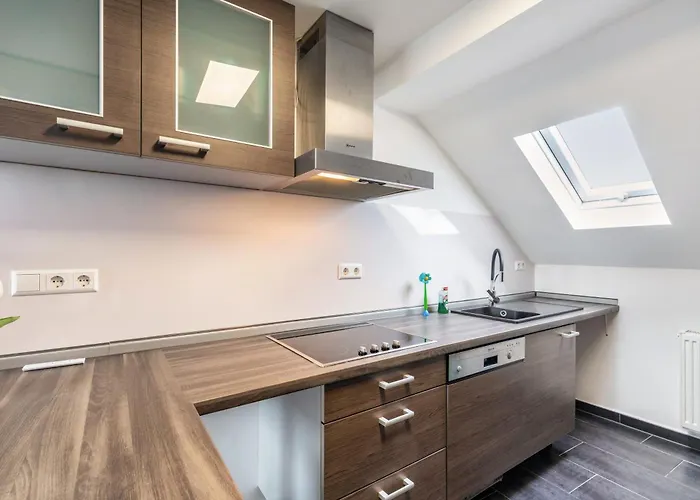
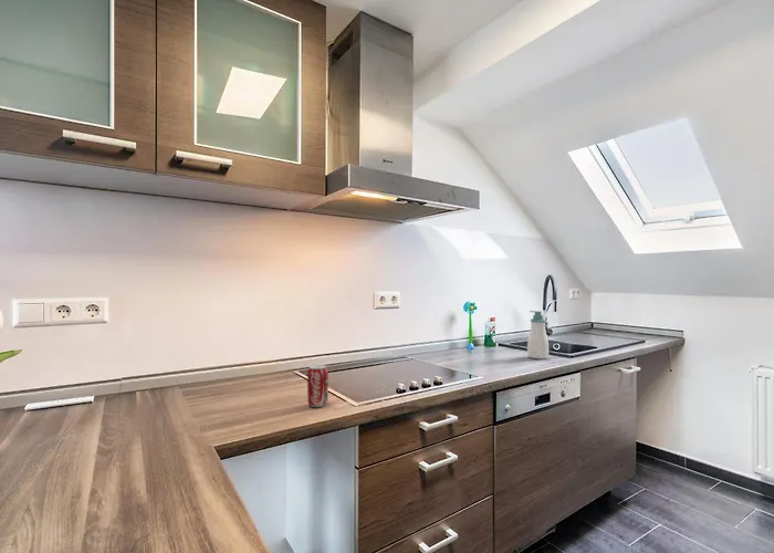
+ soap bottle (537, 334)
+ beverage can (317, 385)
